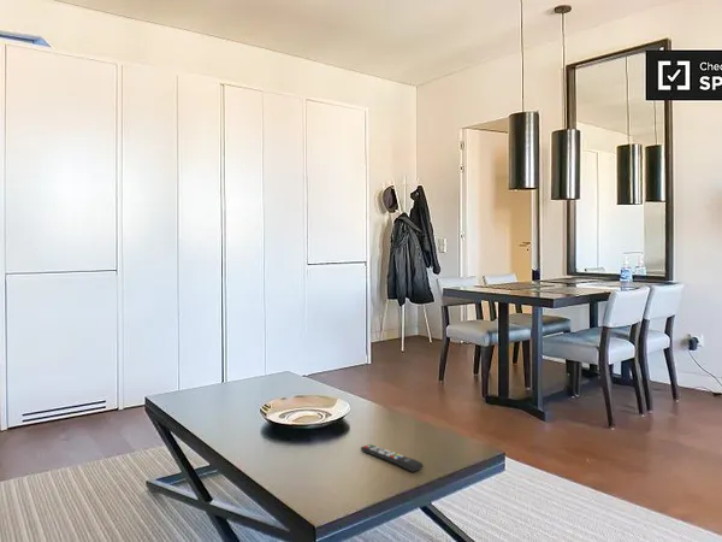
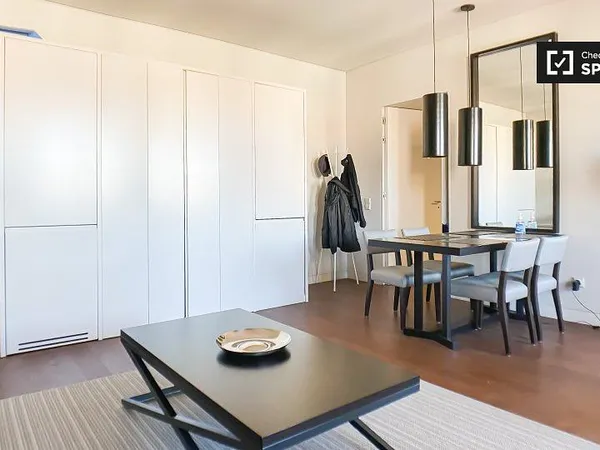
- remote control (390, 456)
